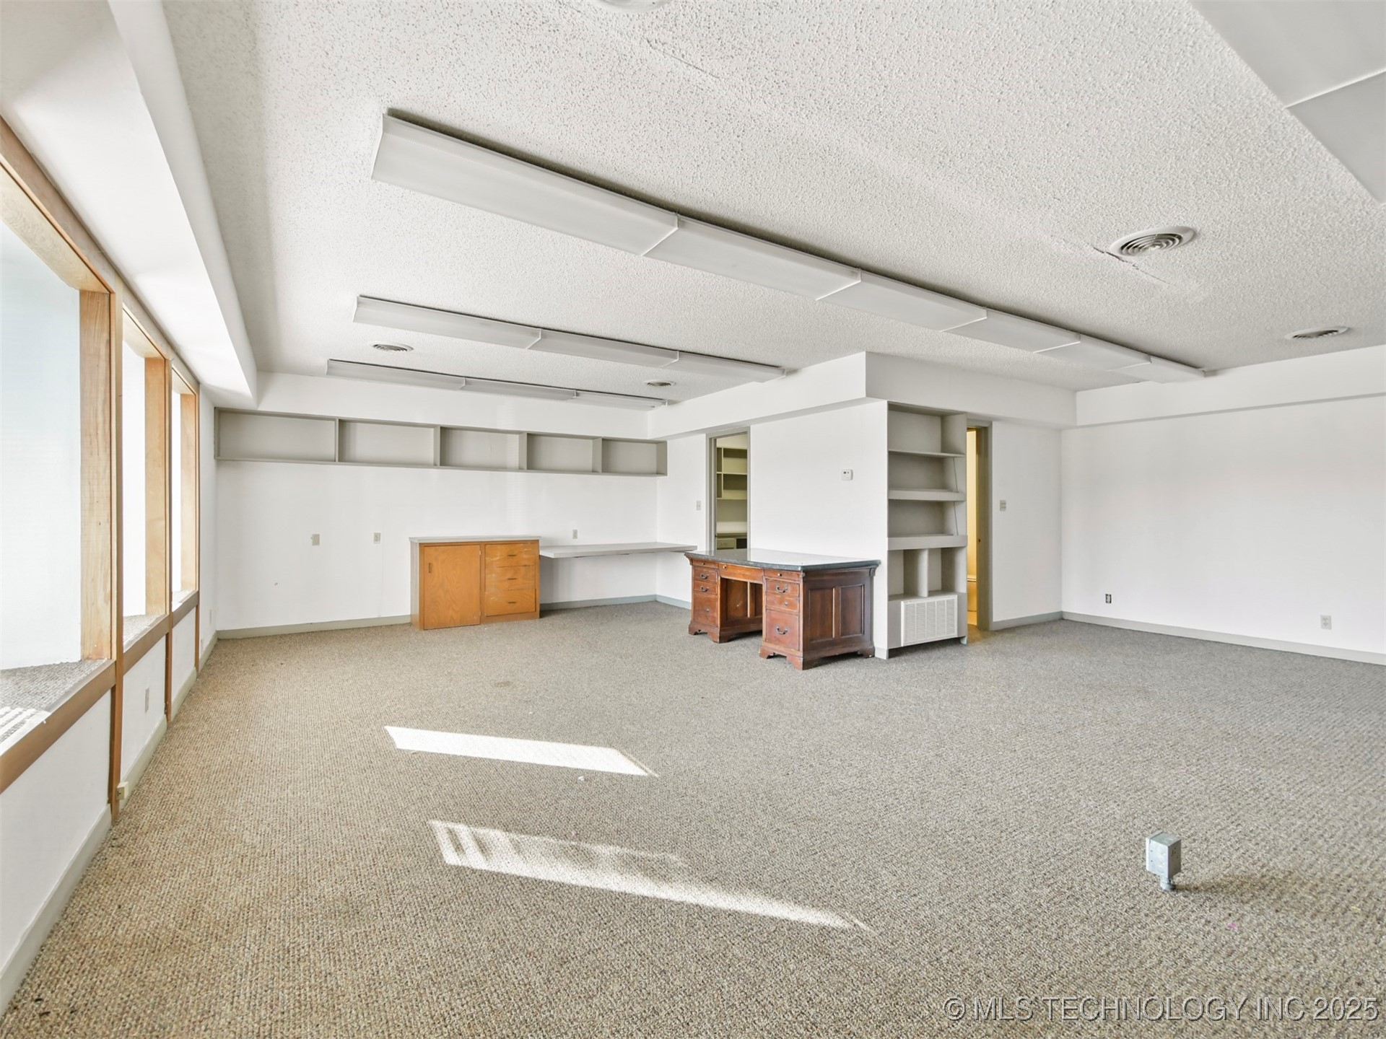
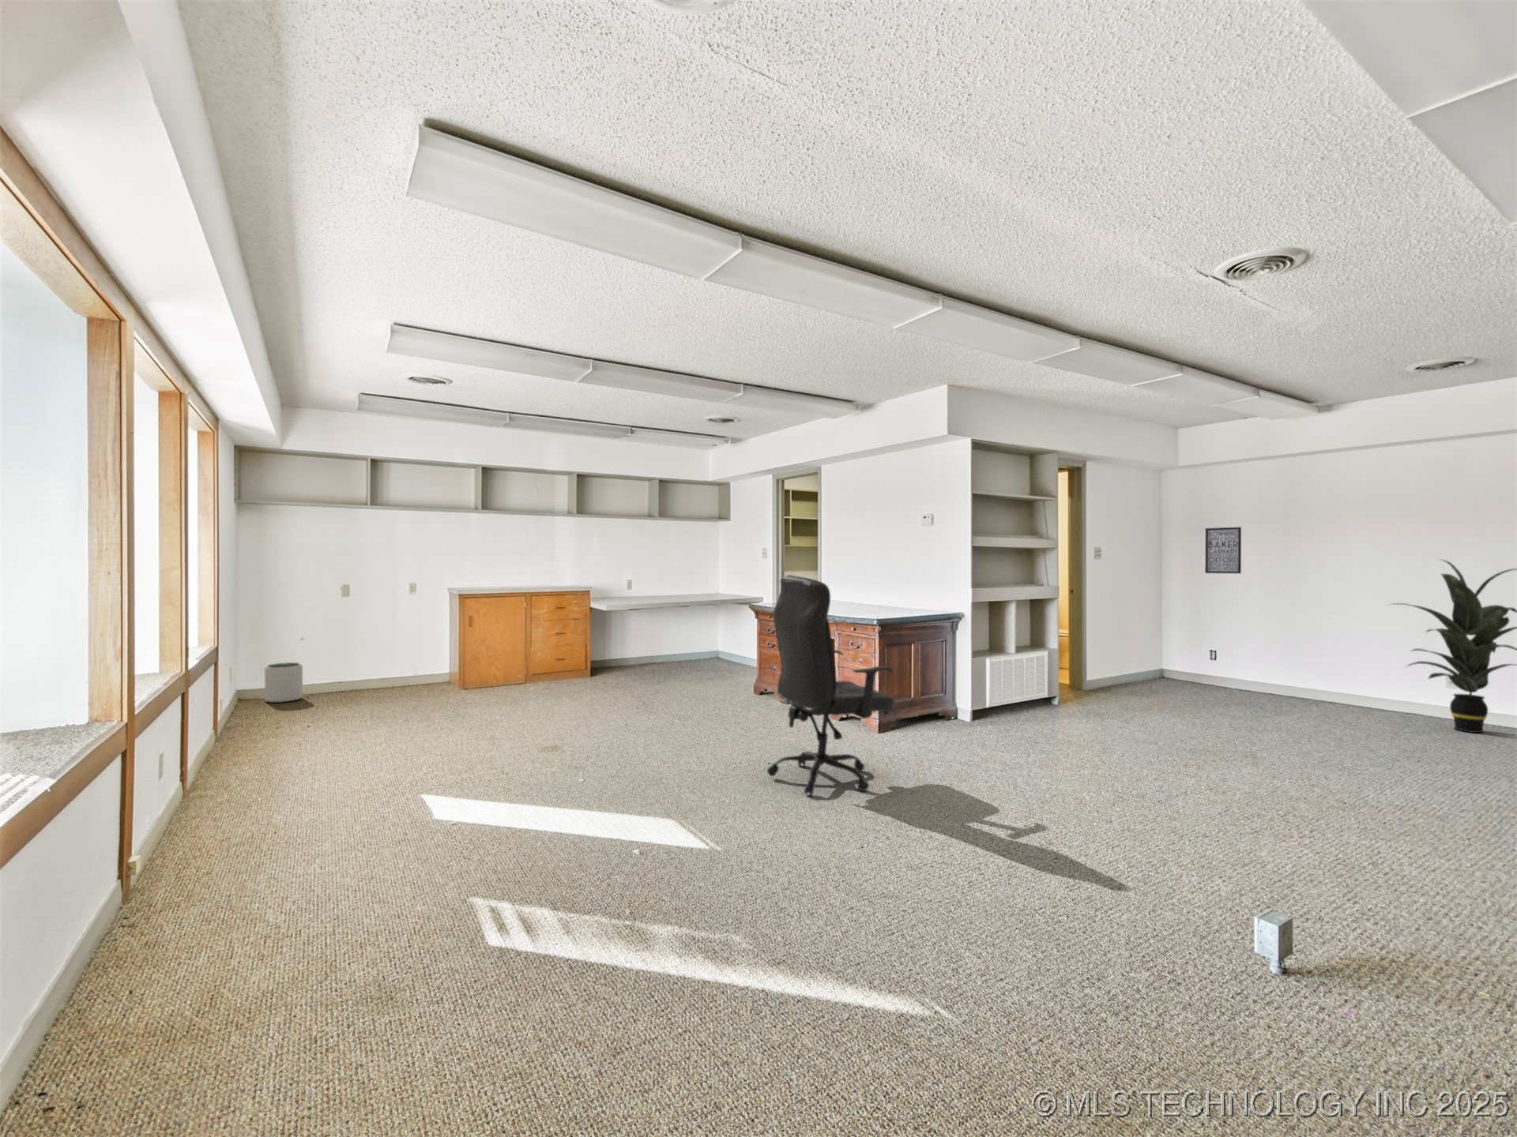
+ indoor plant (1462, 644)
+ office chair (834, 677)
+ plant pot (283, 682)
+ wall art (1222, 551)
